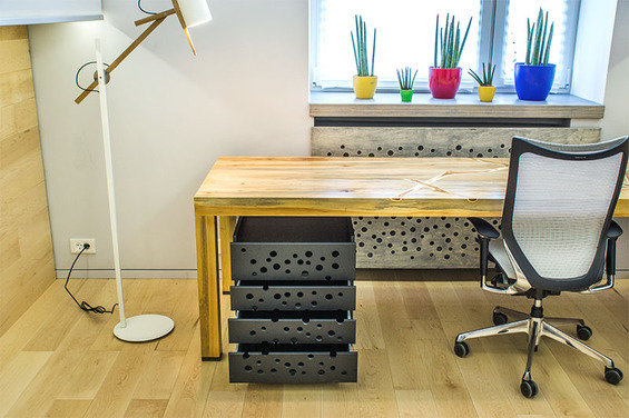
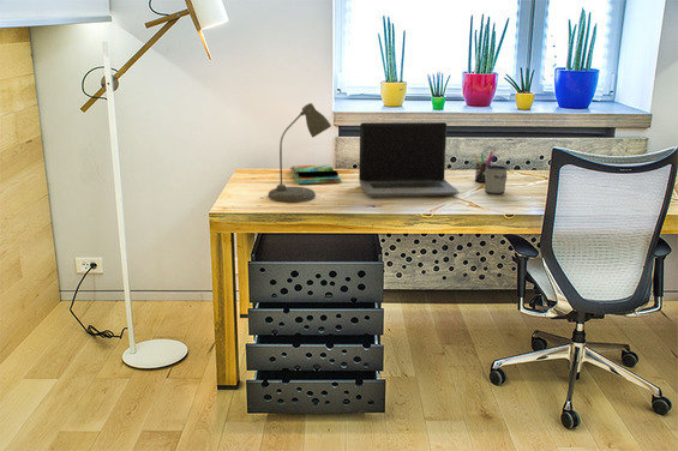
+ desk lamp (281, 150)
+ mug (498, 179)
+ laptop computer (408, 158)
+ pen holder (484, 164)
+ book (314, 173)
